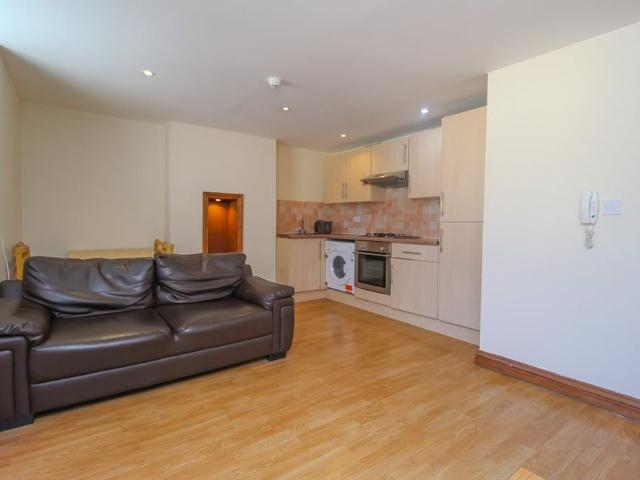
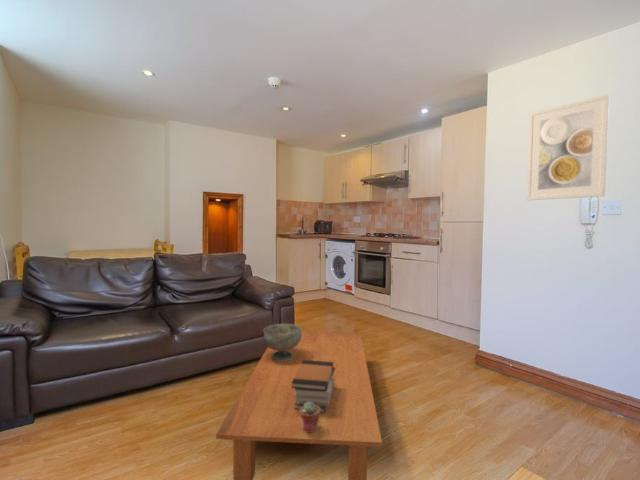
+ potted succulent (310, 414)
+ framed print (564, 151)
+ coffee table (294, 388)
+ book stack (314, 384)
+ decorative bowl (282, 342)
